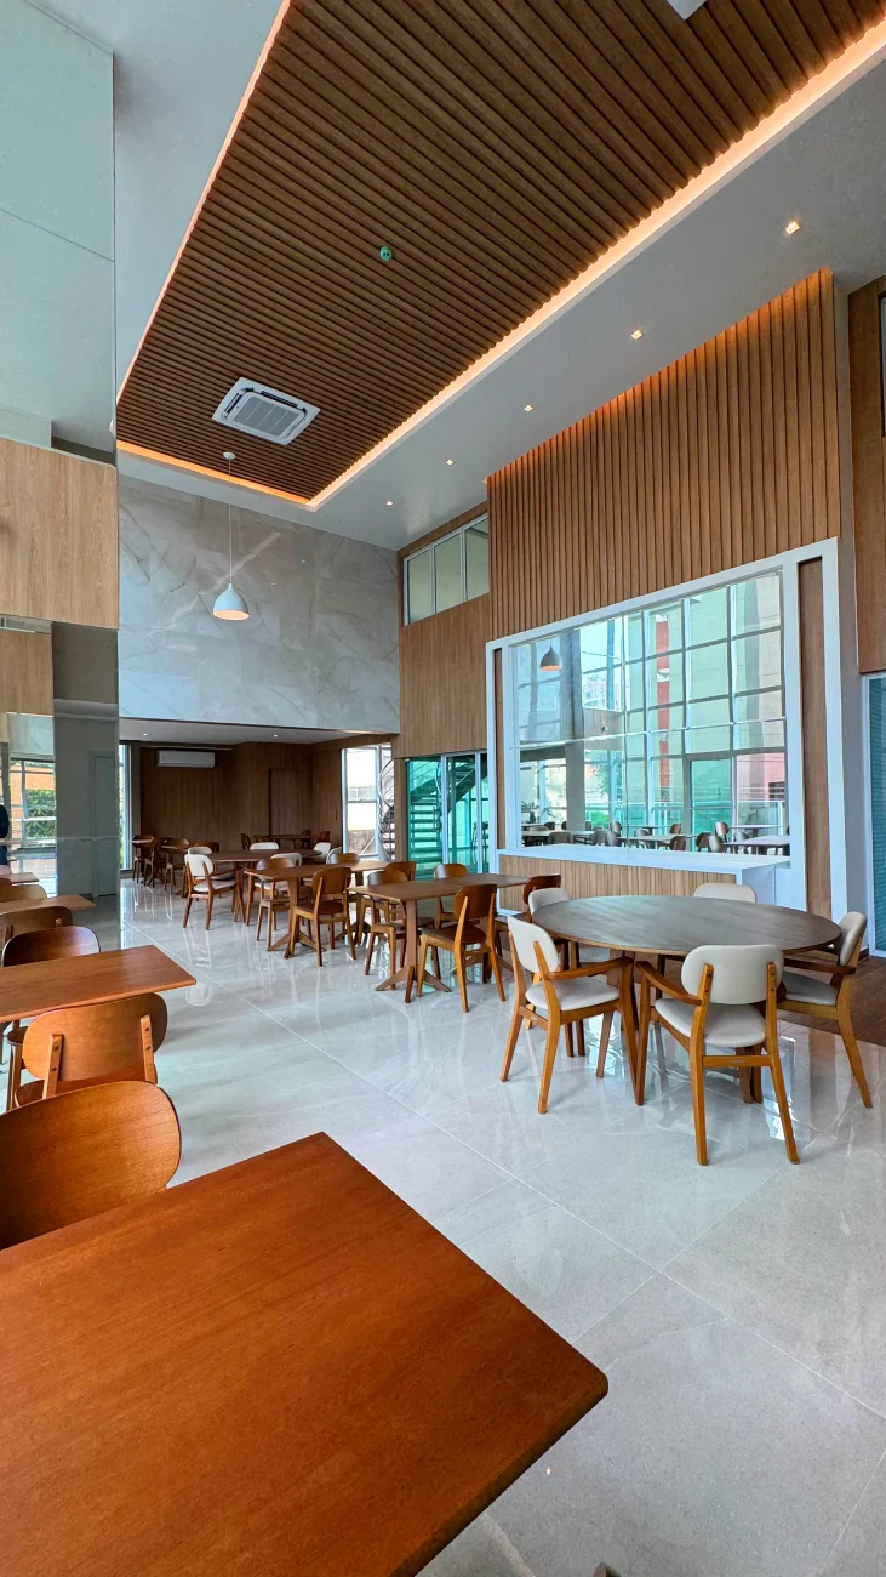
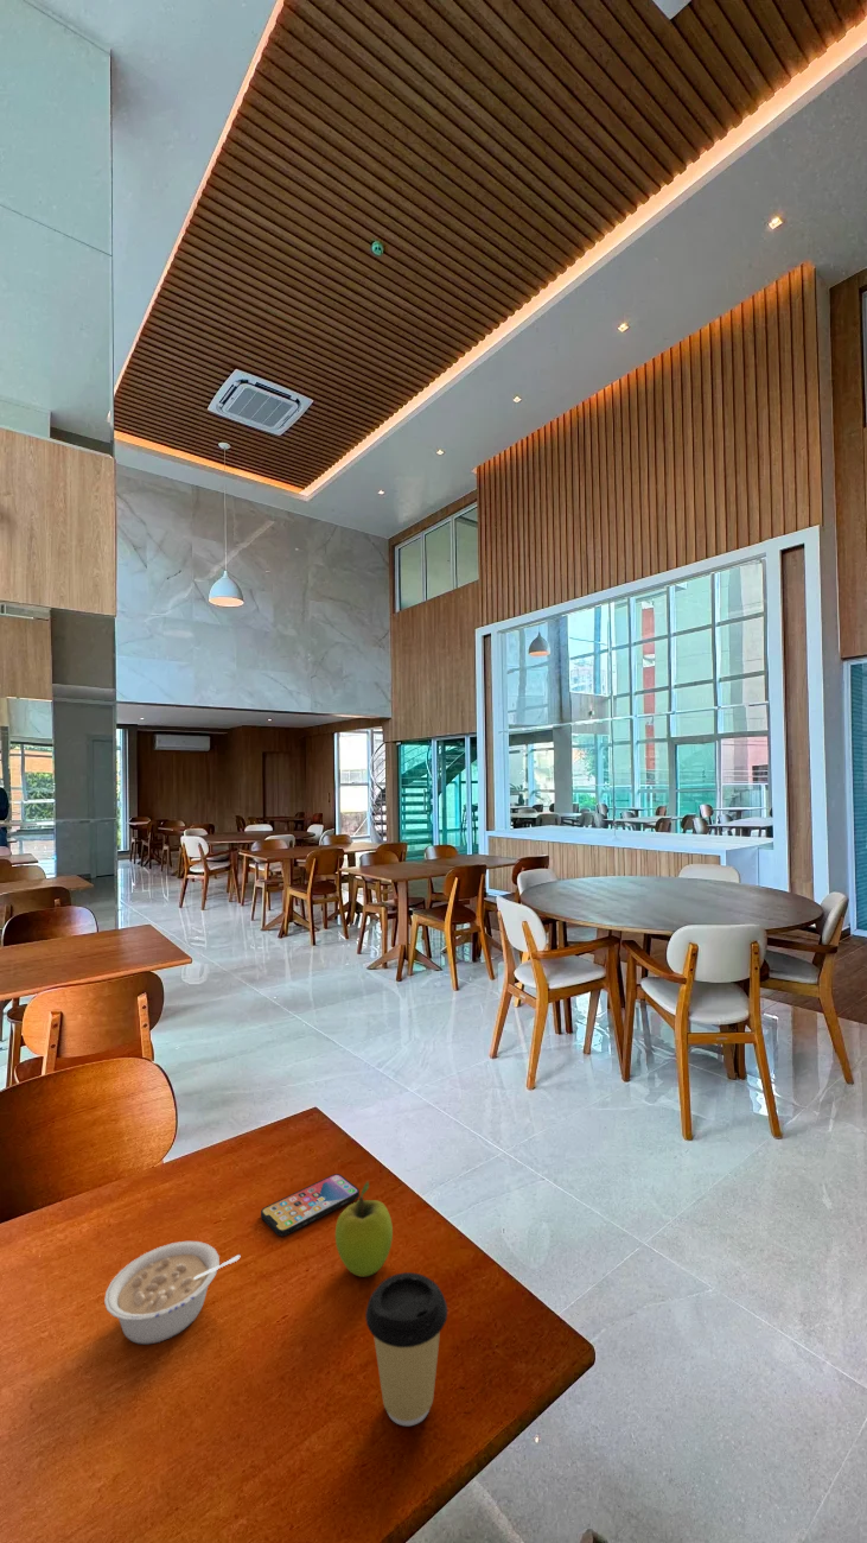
+ smartphone (311, 1202)
+ legume (168, 1289)
+ fruit (364, 1227)
+ coffee cup (407, 1348)
